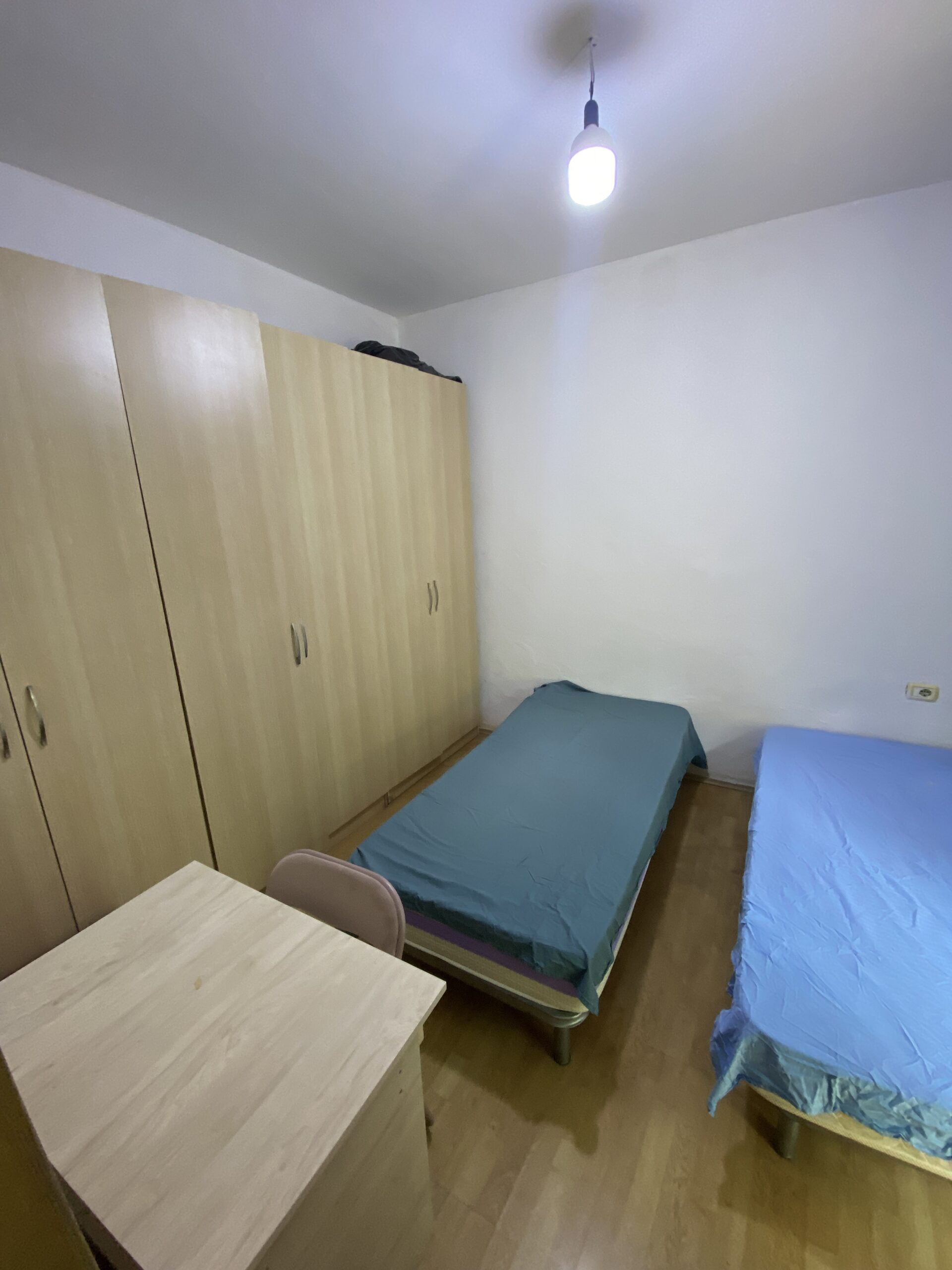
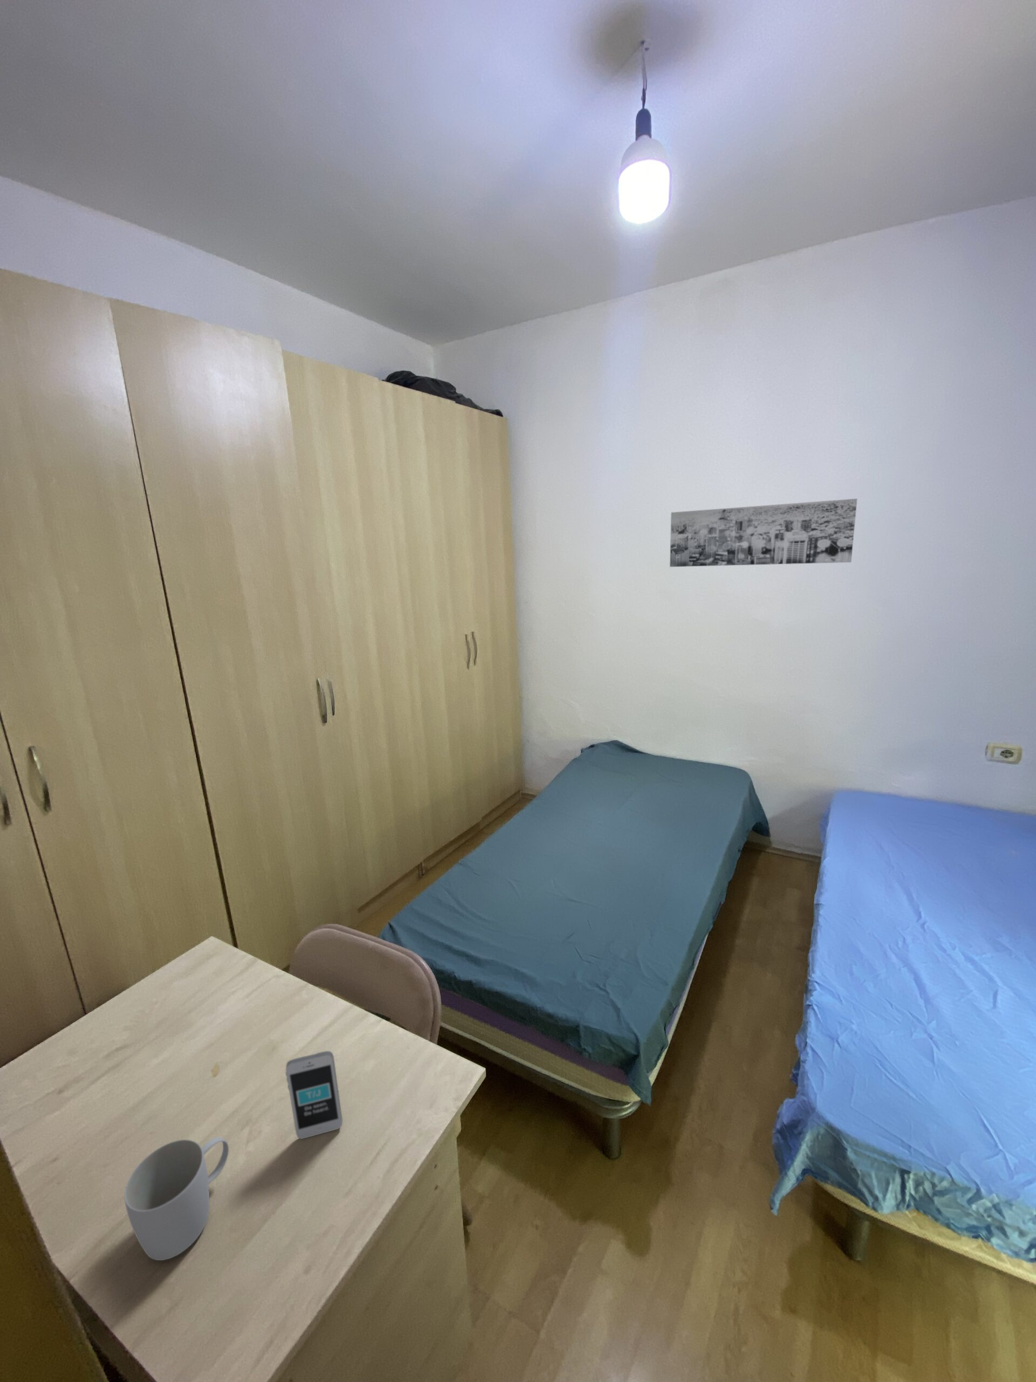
+ smartphone (314, 1095)
+ wall art (755, 535)
+ mug (185, 1187)
